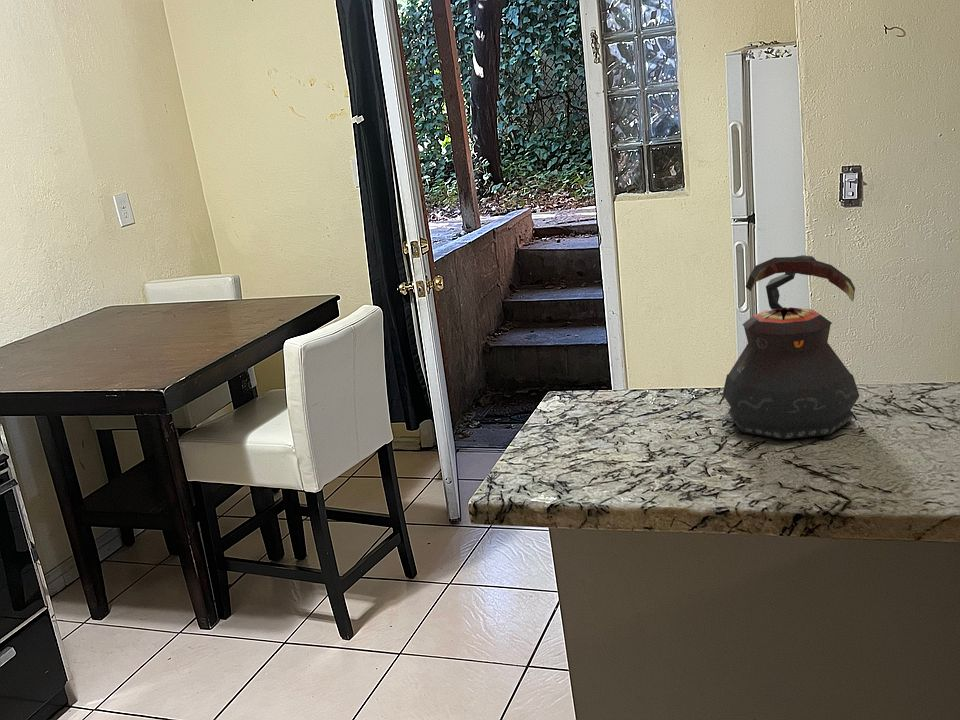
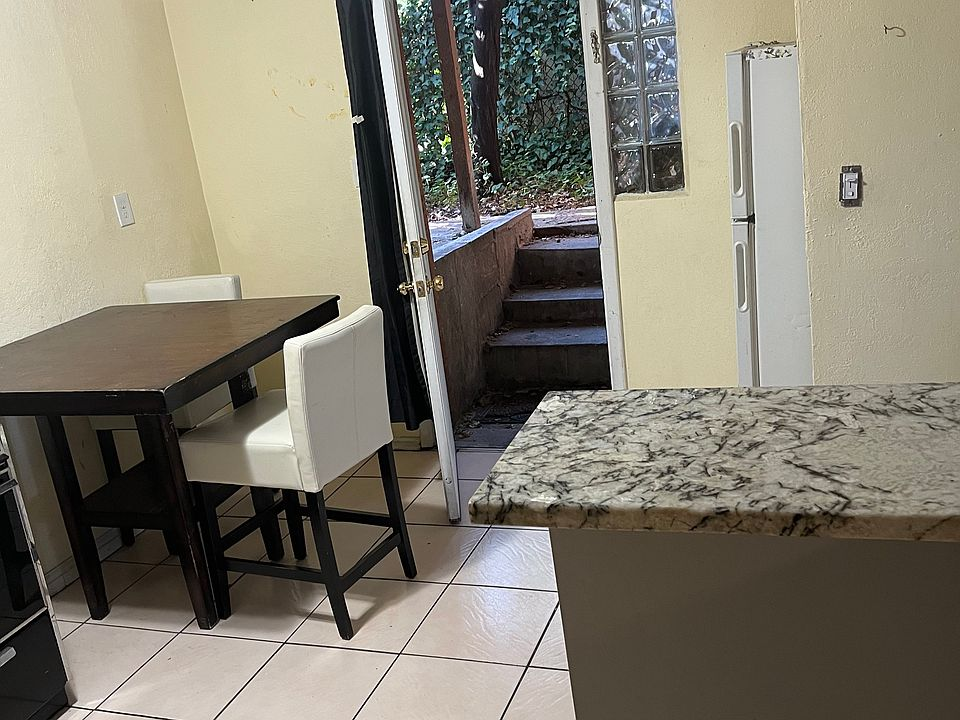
- teapot (787, 339)
